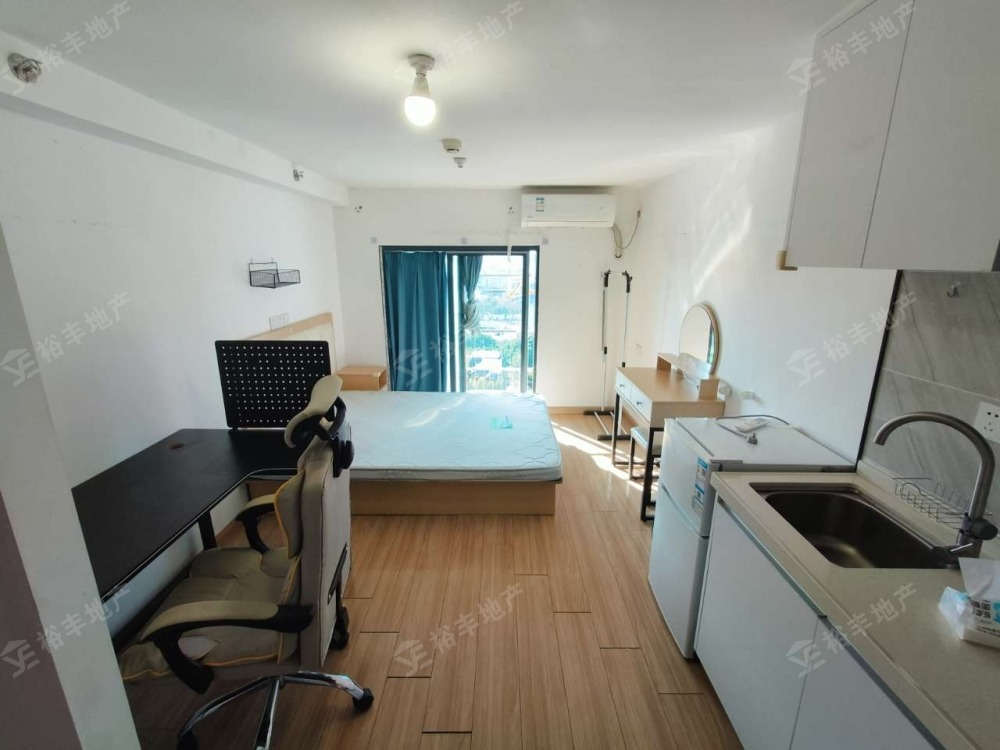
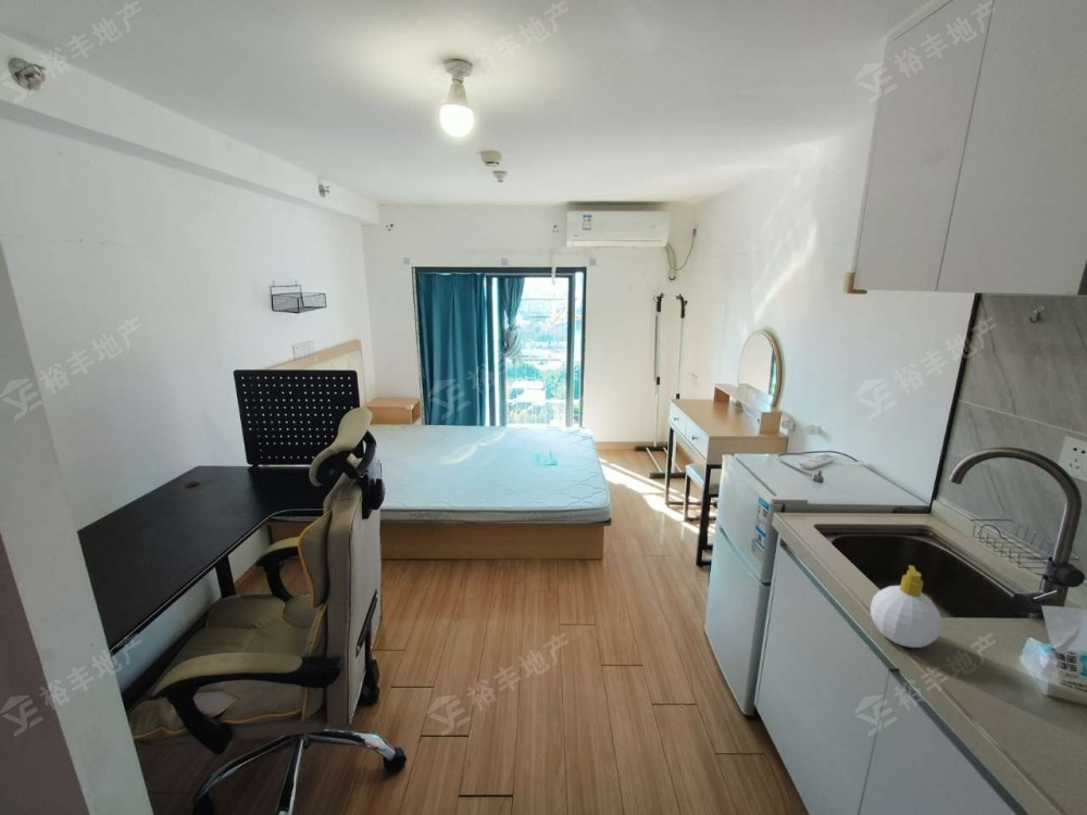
+ soap bottle (907, 605)
